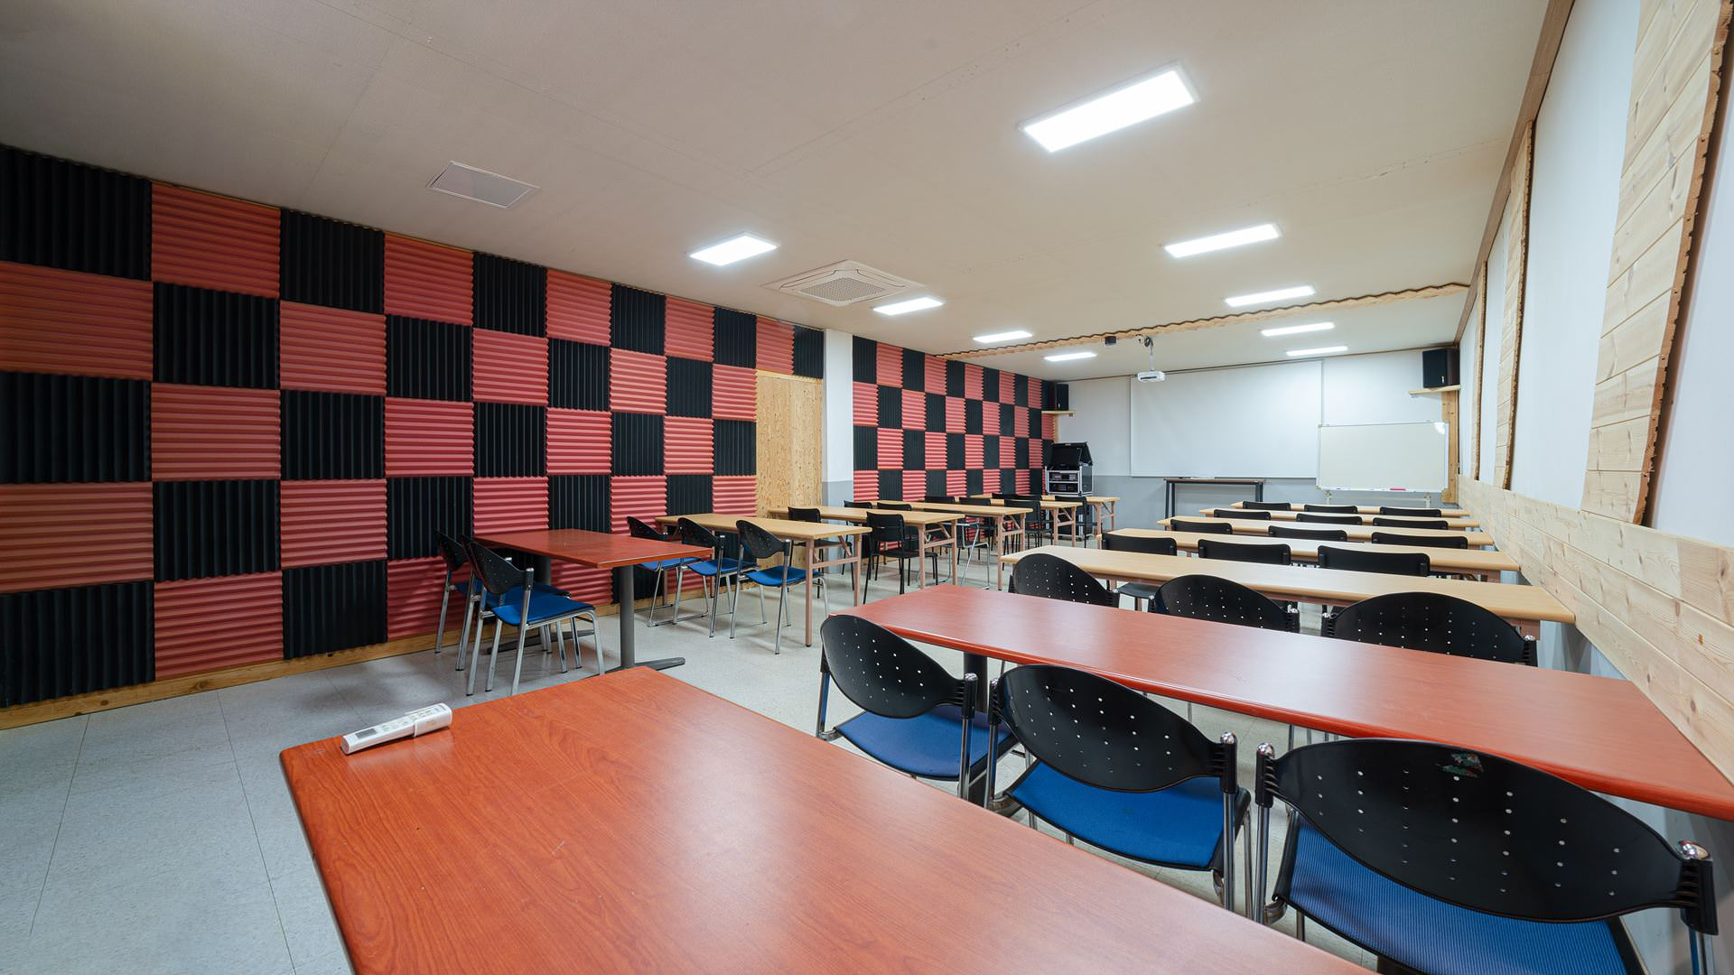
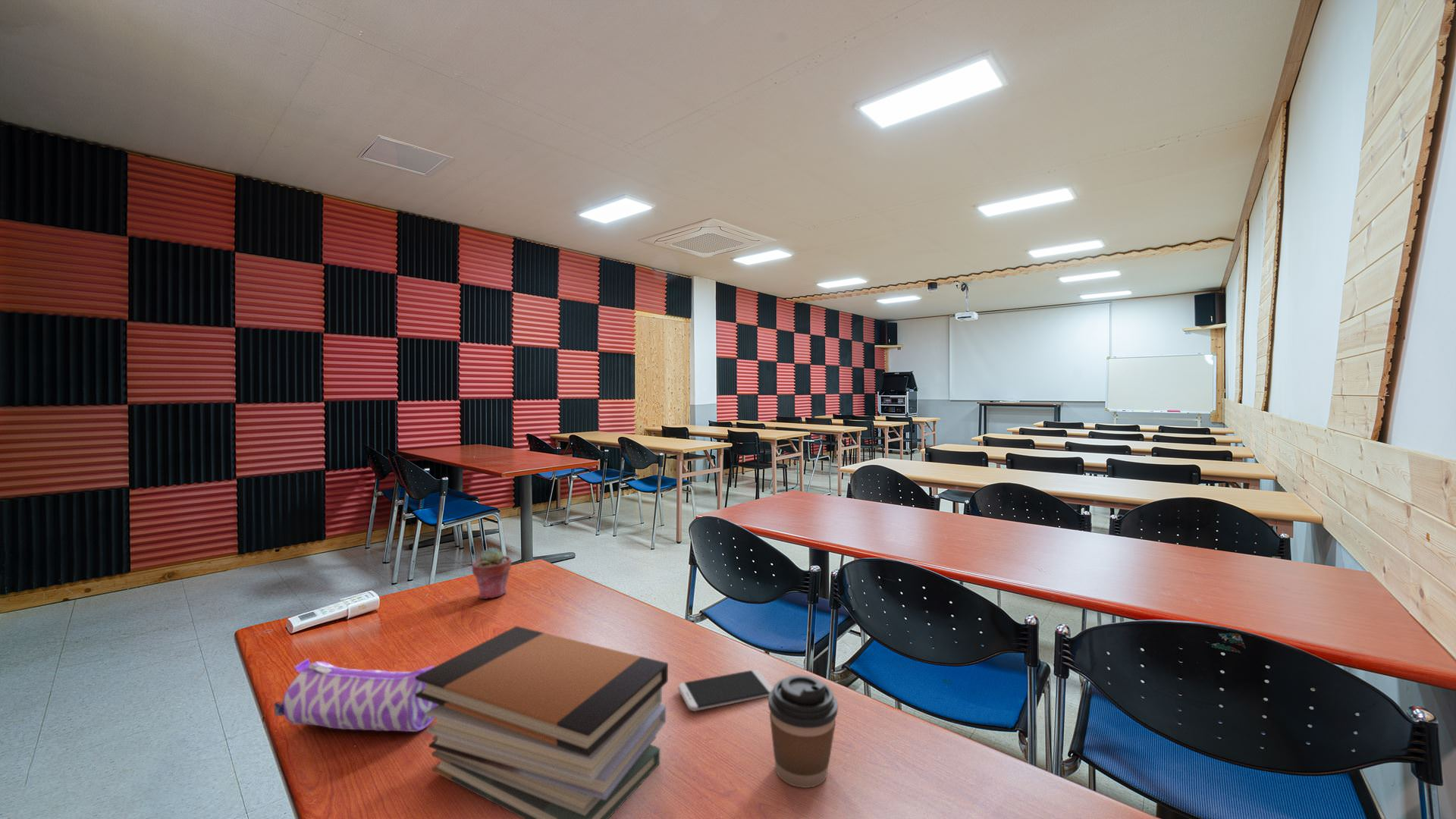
+ pencil case (366, 692)
+ book stack (548, 720)
+ coffee cup (802, 724)
+ potted succulent (491, 570)
+ smartphone (726, 689)
